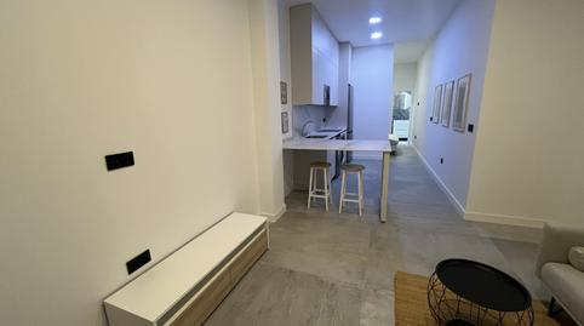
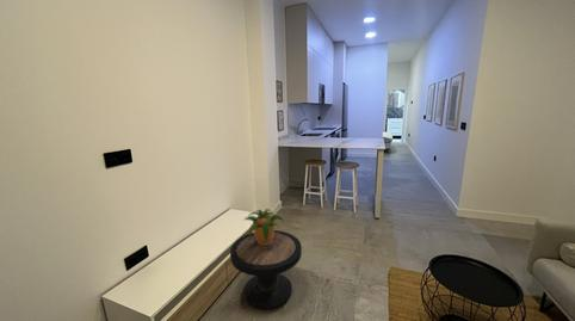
+ side table (266, 268)
+ potted plant (261, 224)
